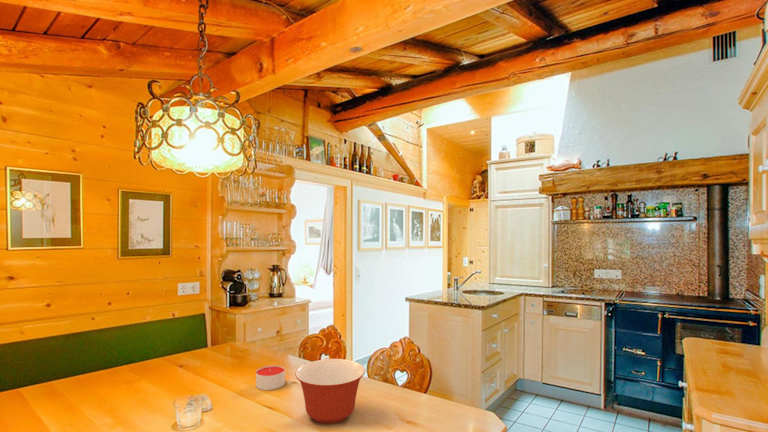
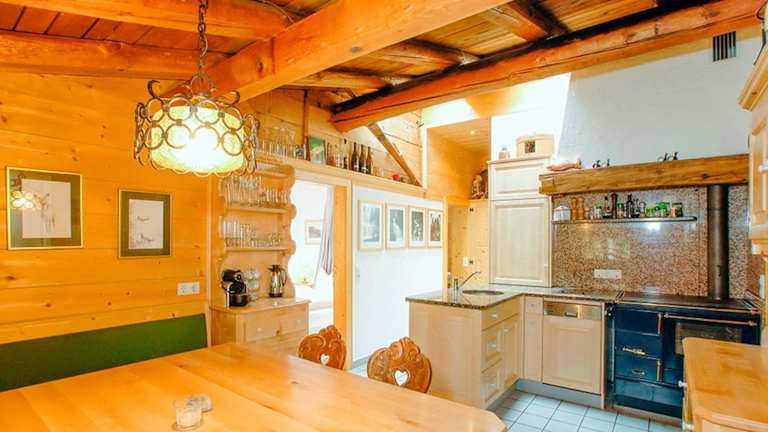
- candle (270, 376)
- mixing bowl (330, 392)
